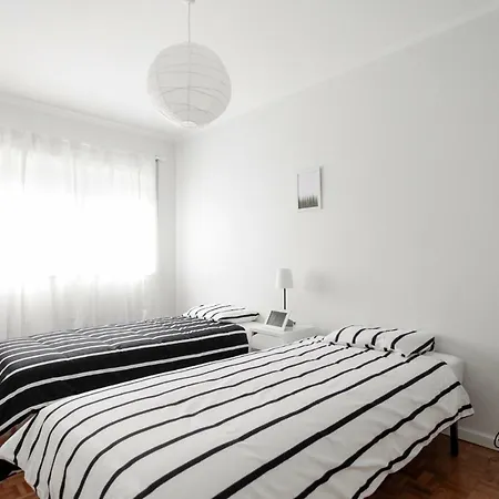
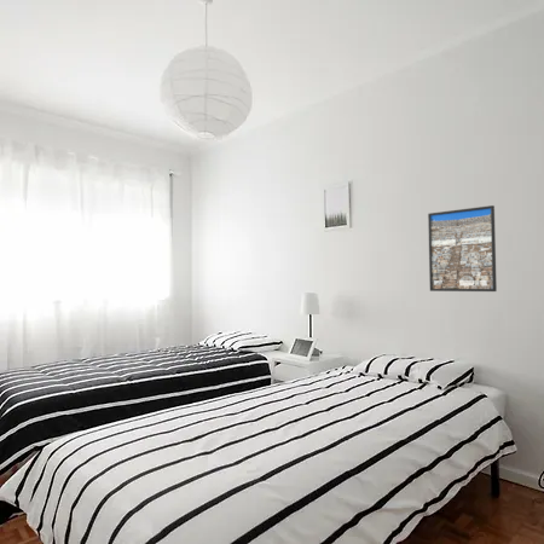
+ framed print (459, 250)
